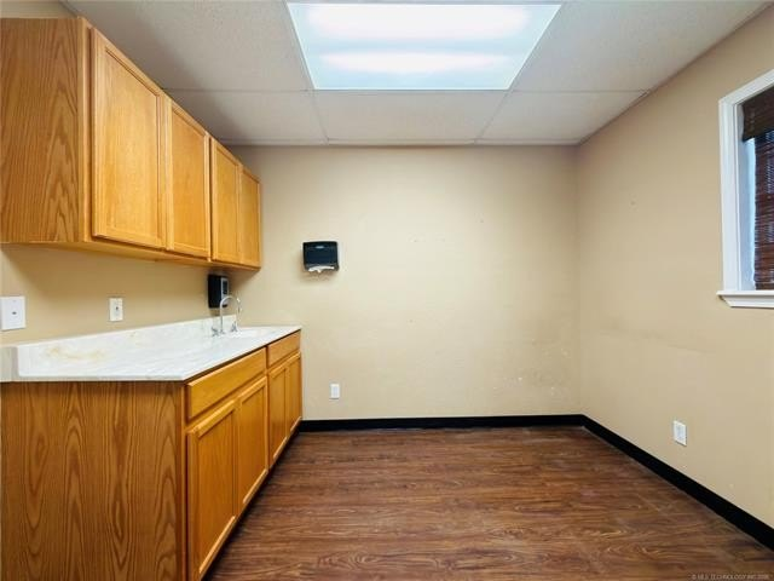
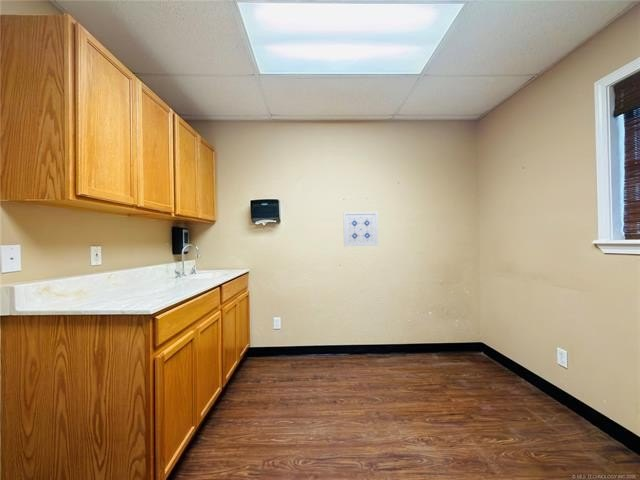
+ wall art (360, 229)
